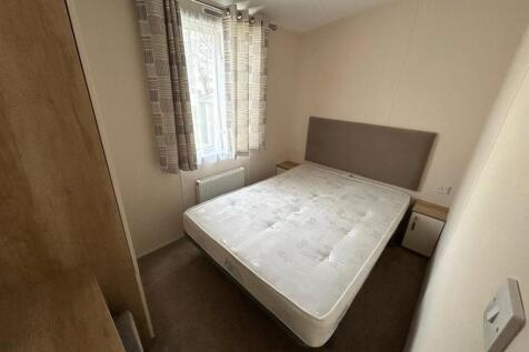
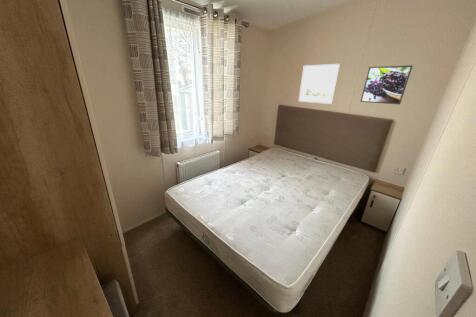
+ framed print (384, 85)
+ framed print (317, 84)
